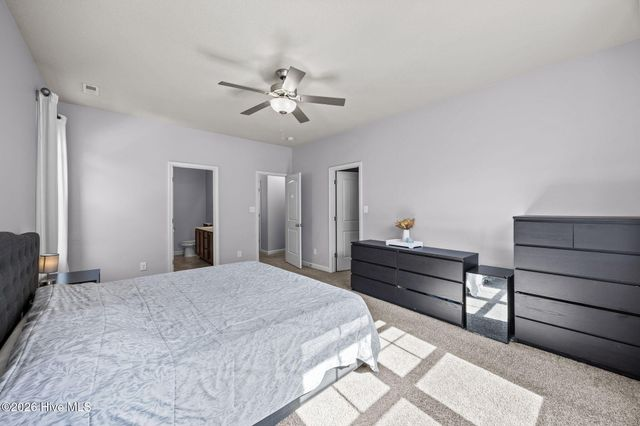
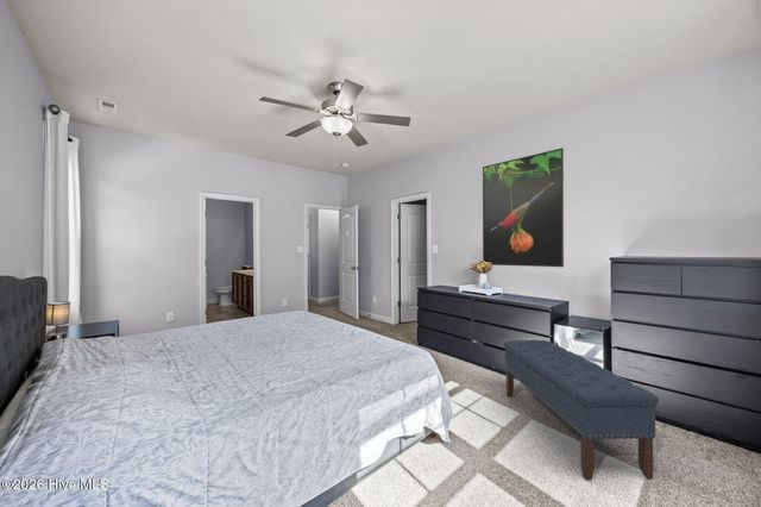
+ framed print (518, 212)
+ bench (562, 393)
